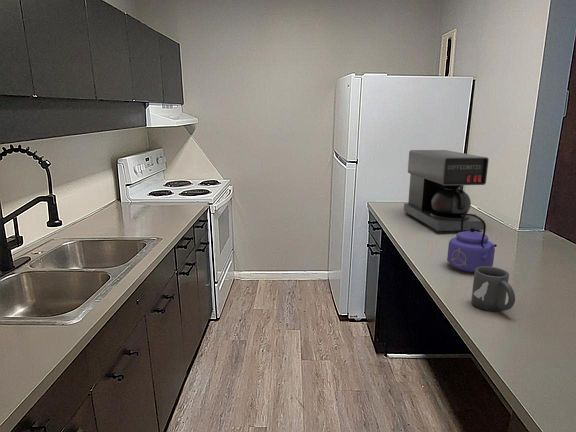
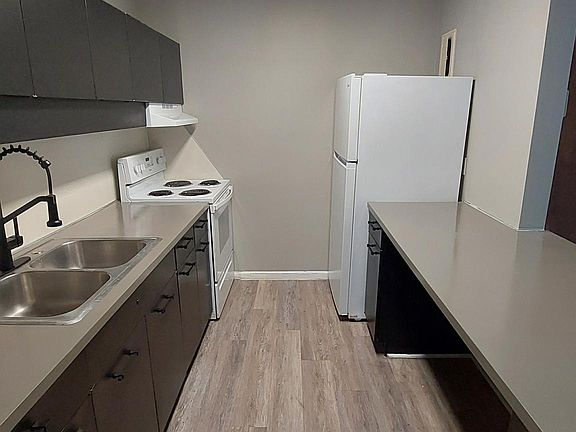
- mug (493, 290)
- coffee maker (442, 188)
- kettle (475, 243)
